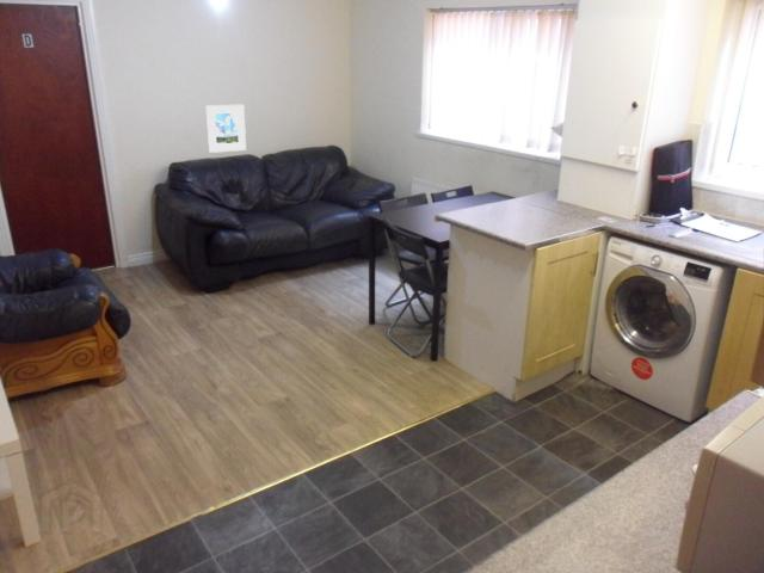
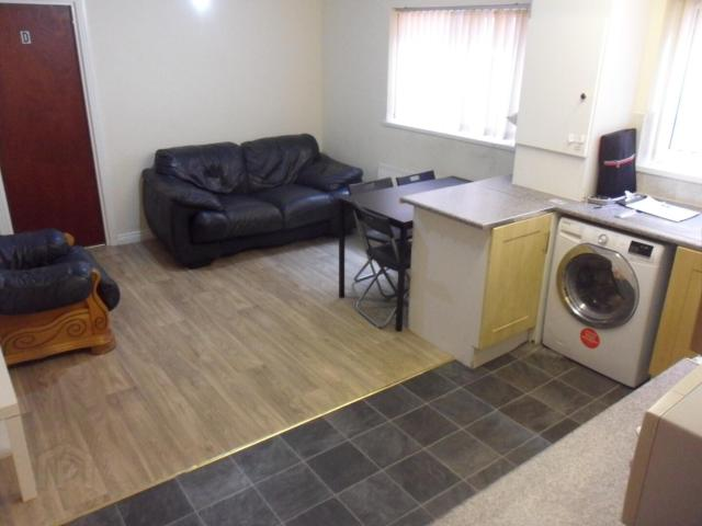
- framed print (226, 128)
